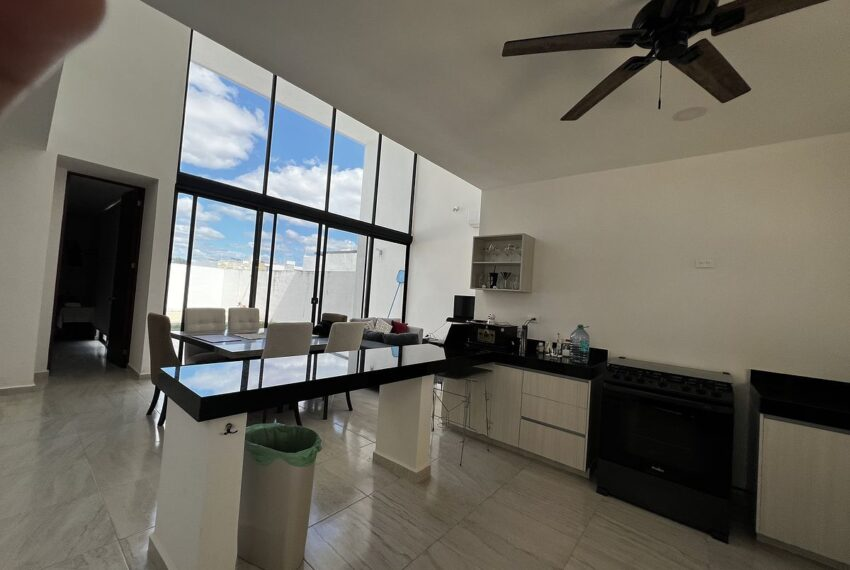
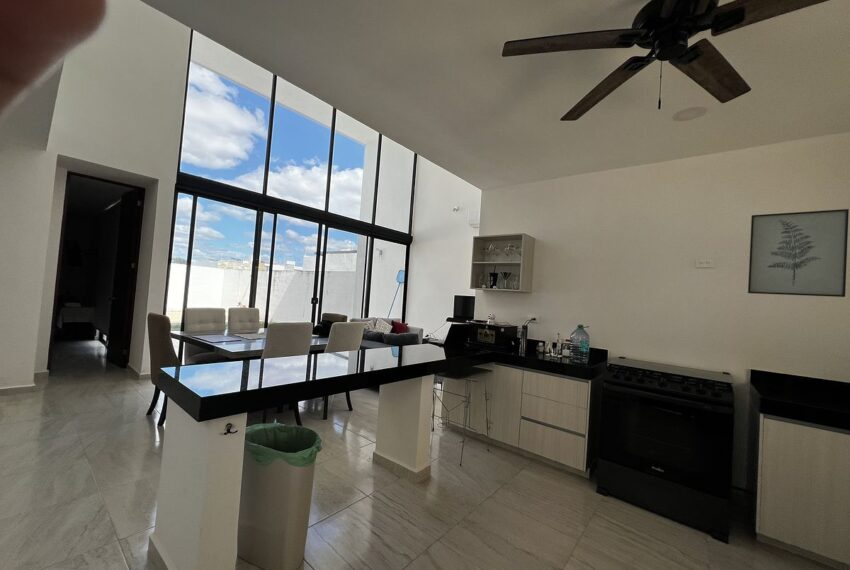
+ wall art (795, 253)
